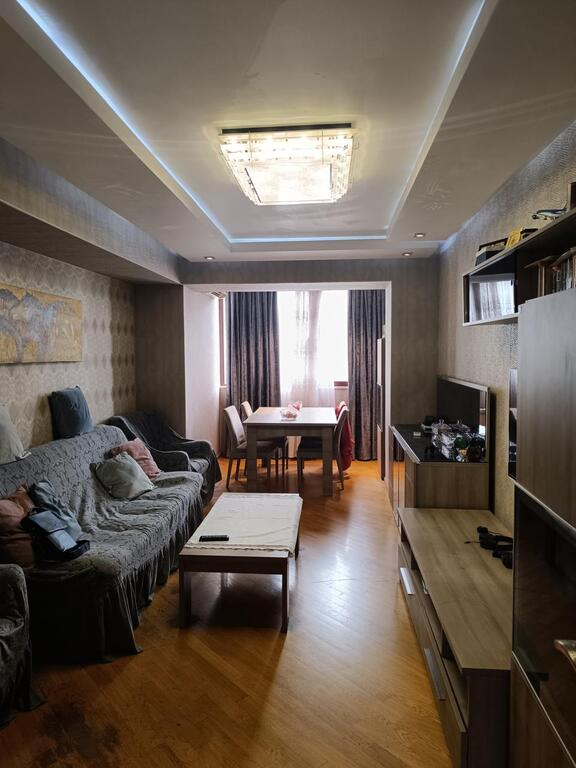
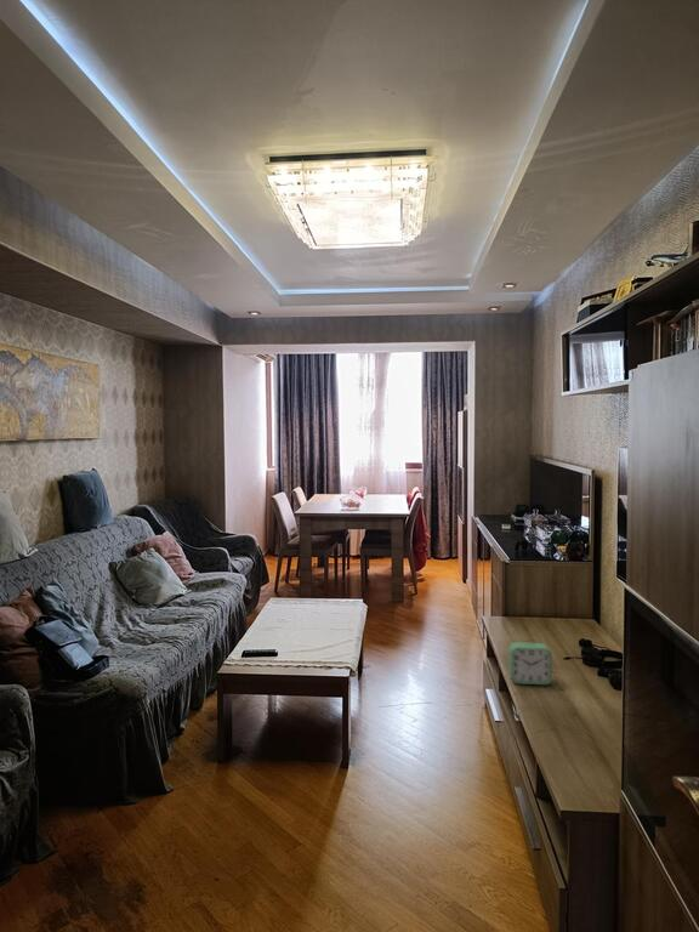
+ alarm clock (529, 663)
